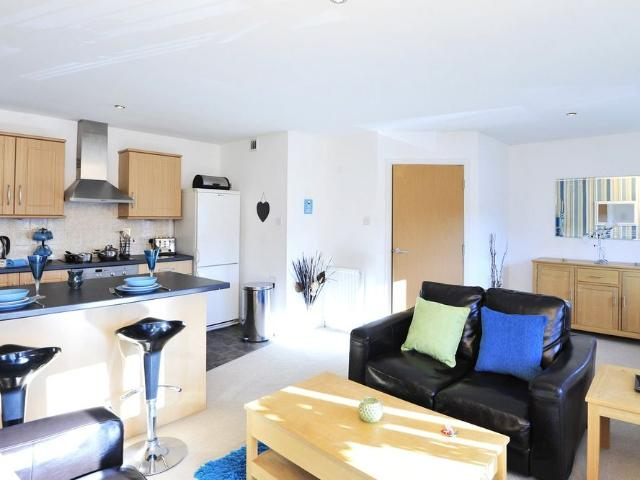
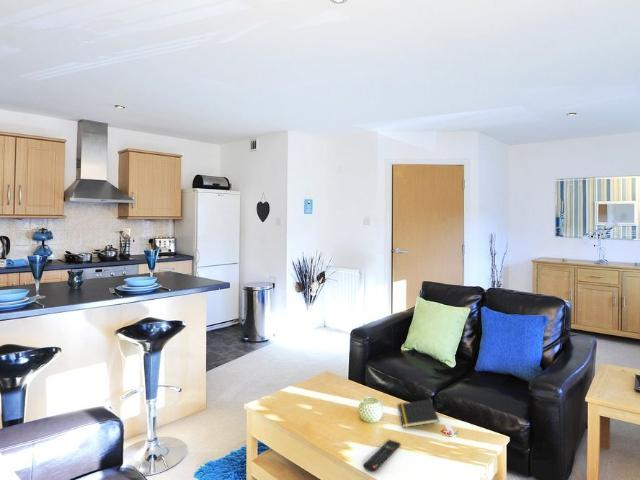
+ notepad (417, 412)
+ remote control (382, 455)
